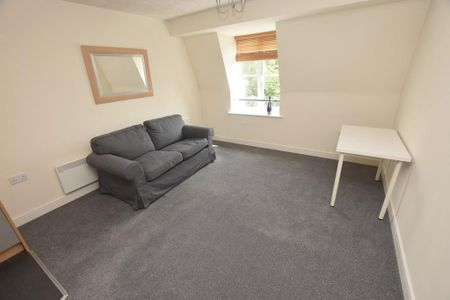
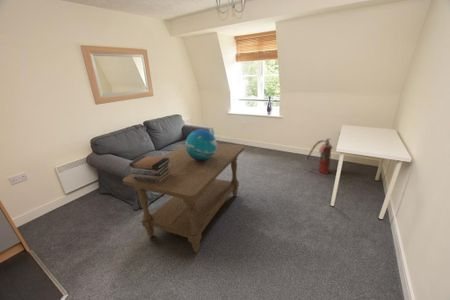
+ coffee table (195, 188)
+ fire extinguisher (320, 156)
+ decorative globe (200, 144)
+ book stack (150, 168)
